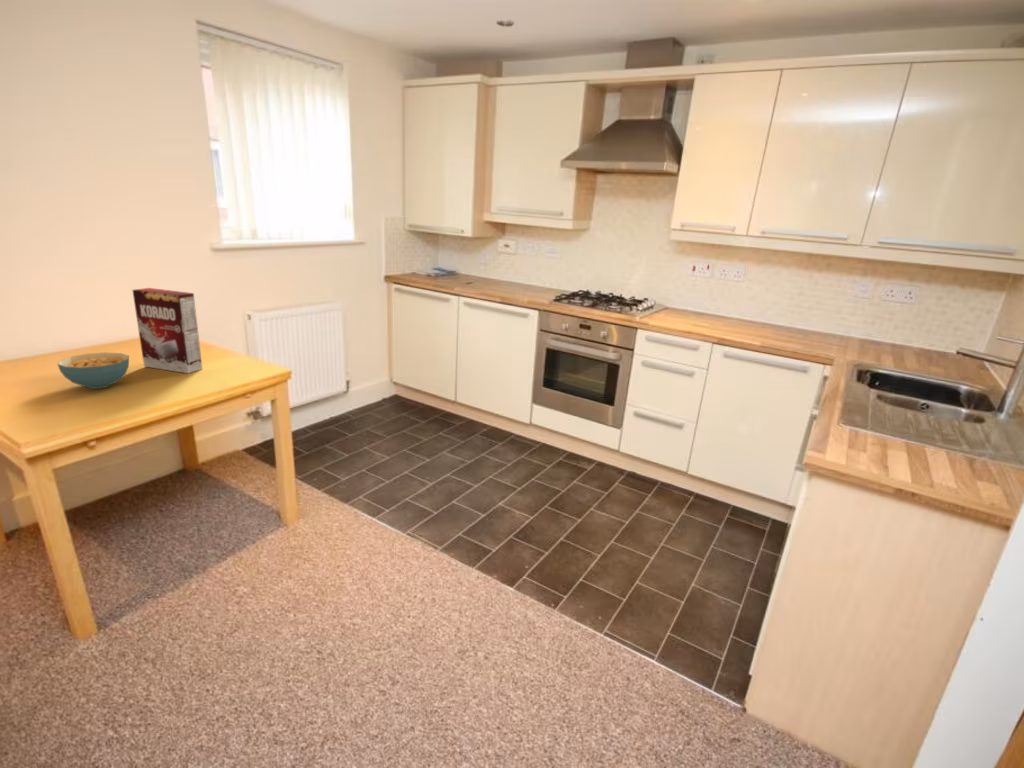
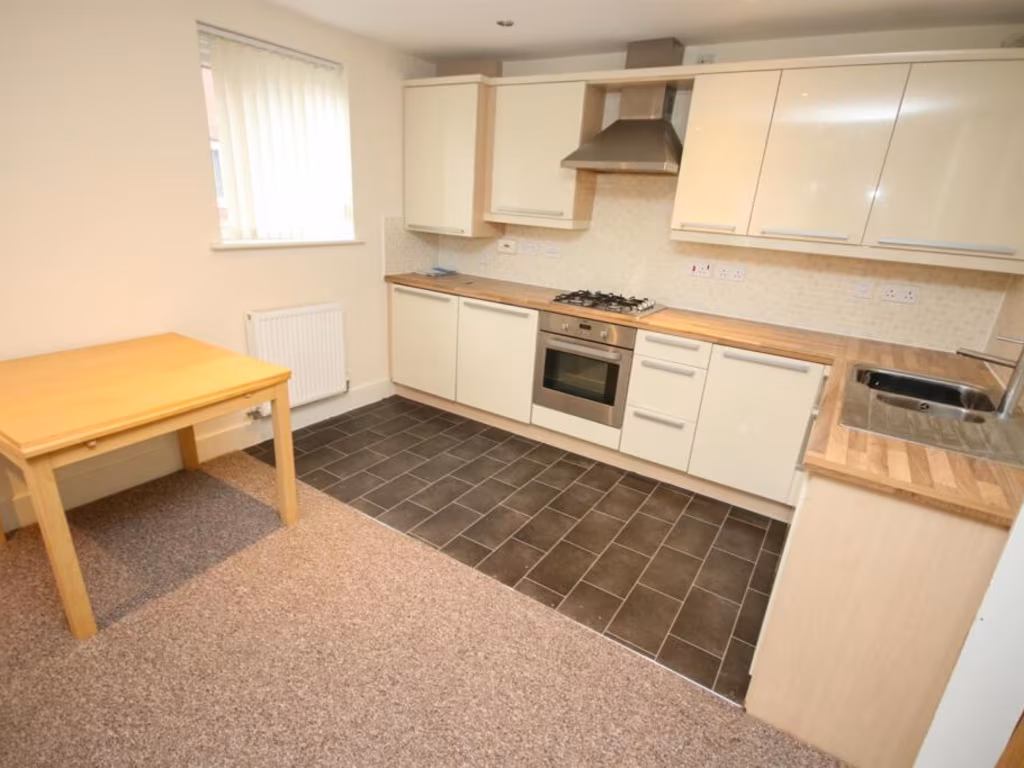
- cereal box (168, 330)
- cereal bowl (97, 373)
